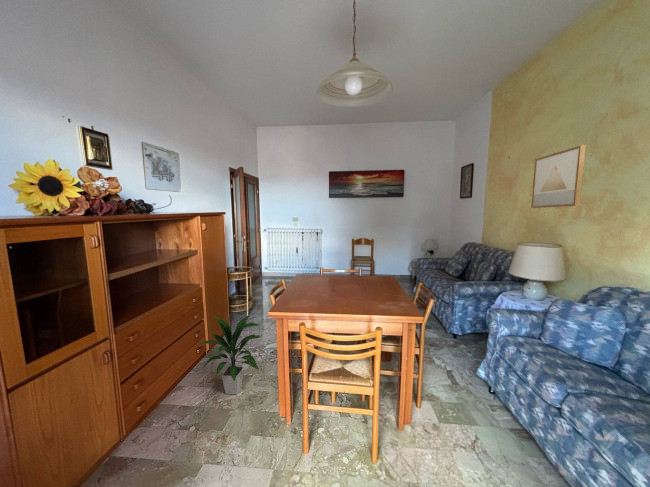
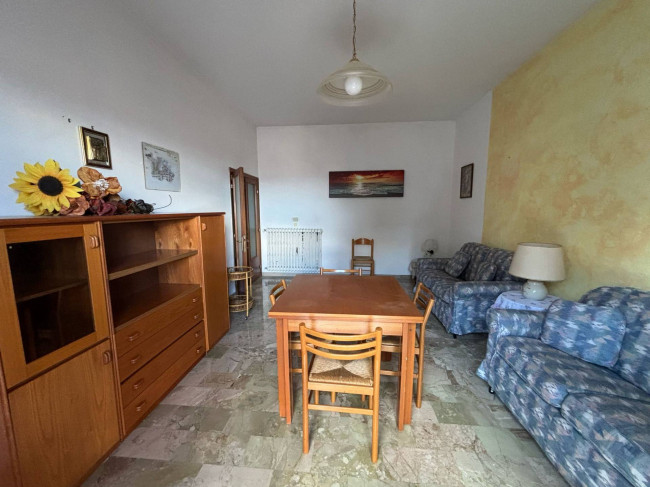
- indoor plant (234, 352)
- wall art (555, 180)
